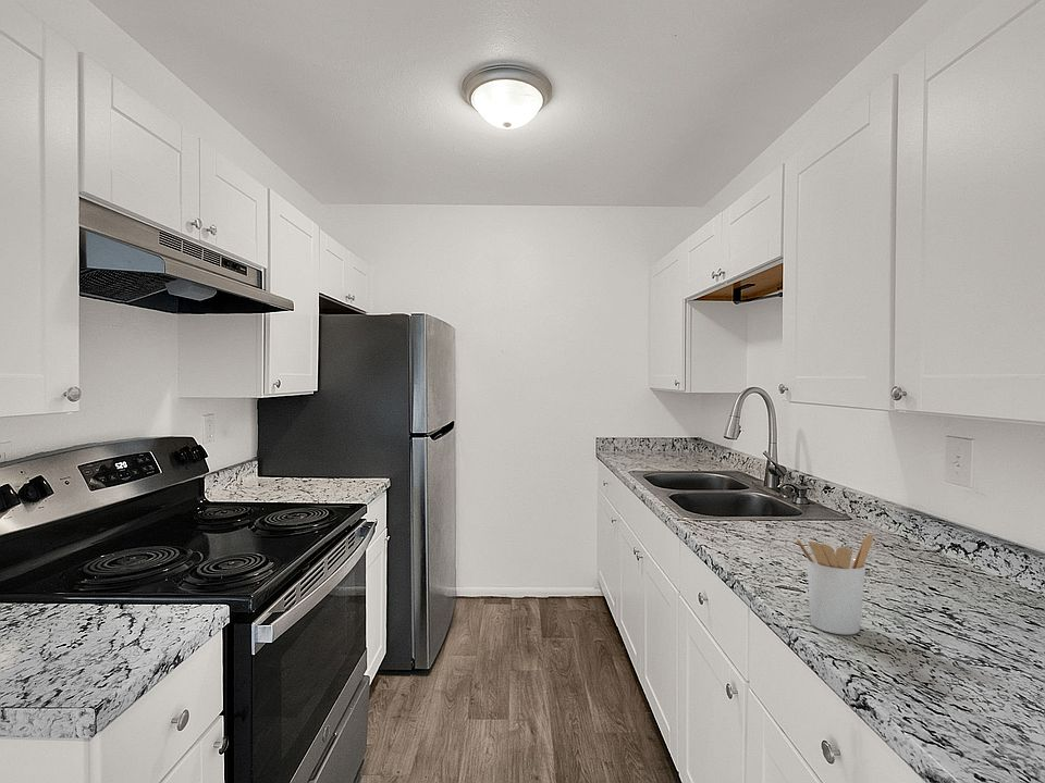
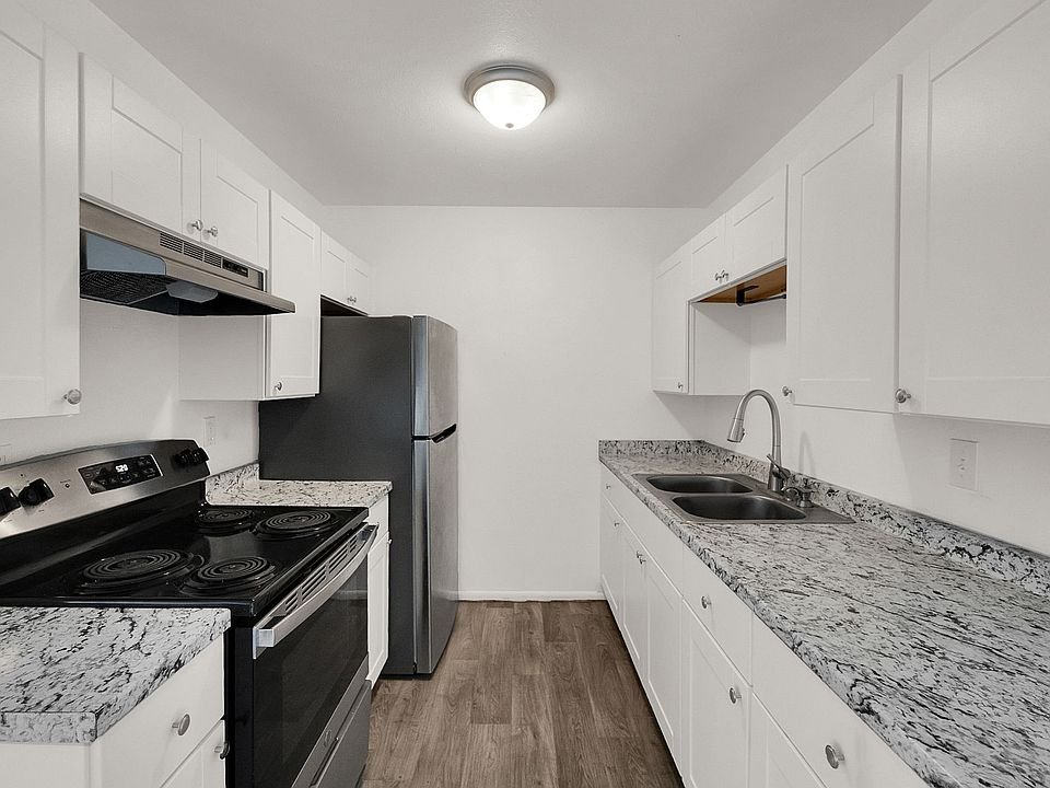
- utensil holder (834, 581)
